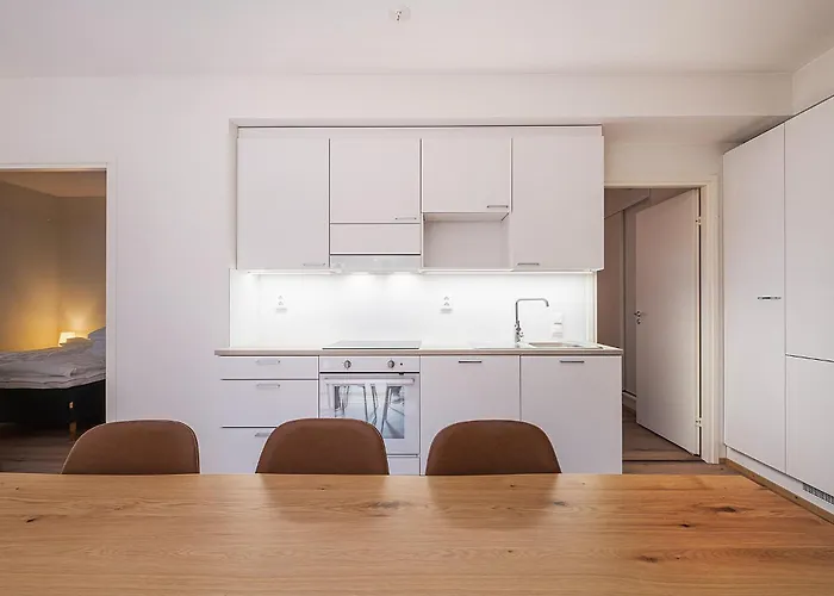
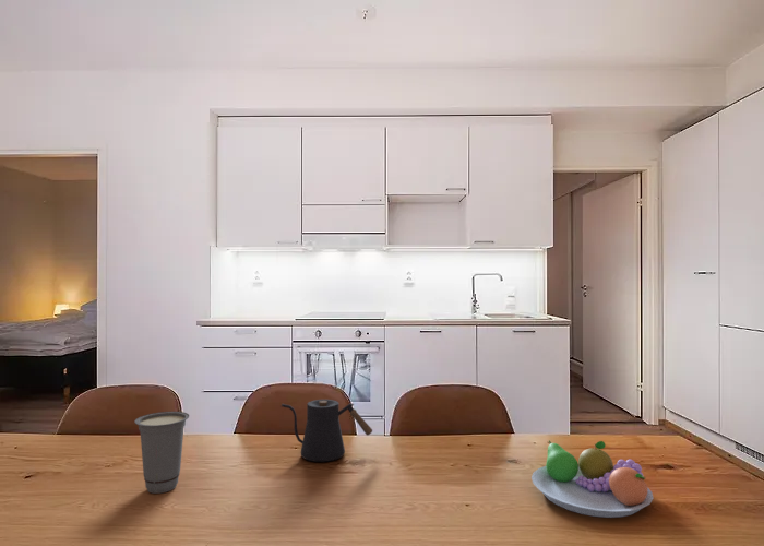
+ fruit bowl (587, 472)
+ kettle (325, 427)
+ cup (162, 452)
